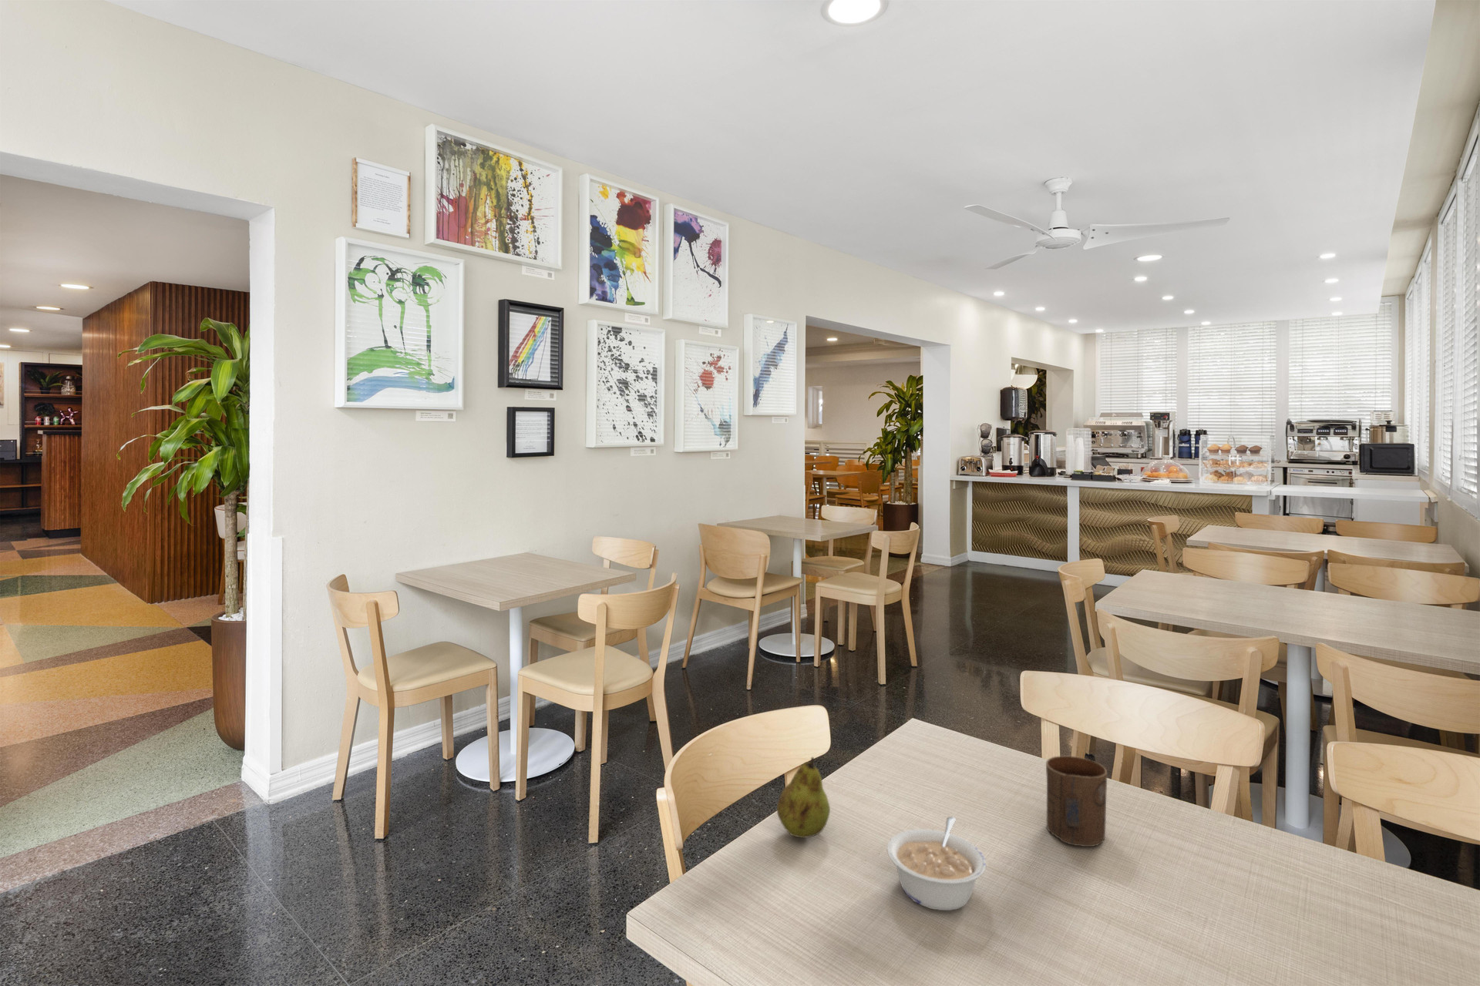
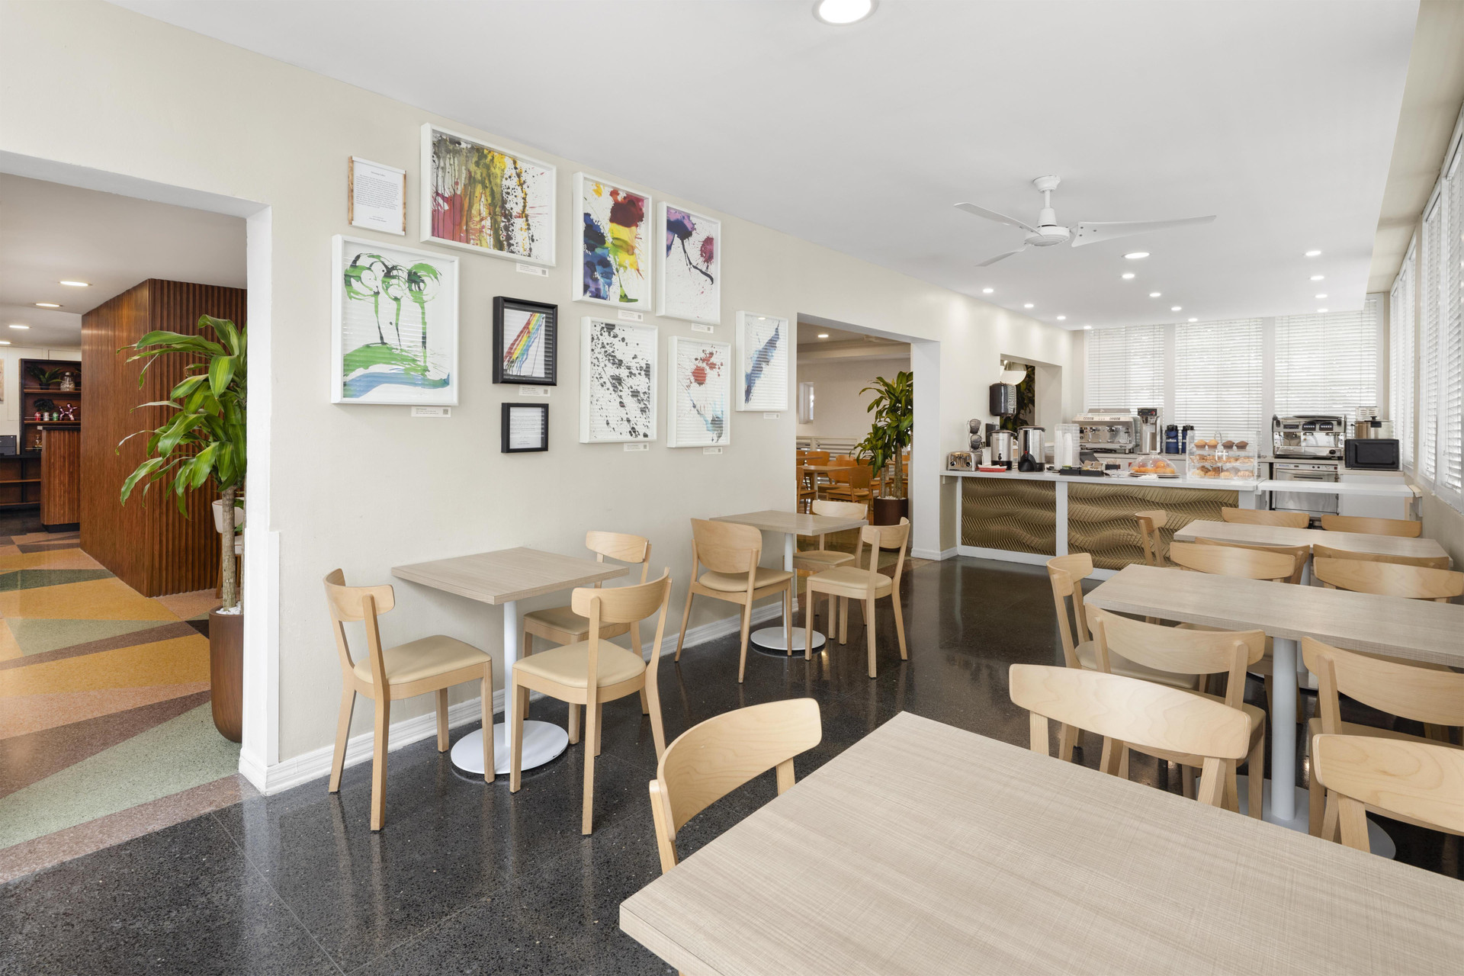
- cup (1075, 800)
- legume (934, 866)
- fruit (803, 795)
